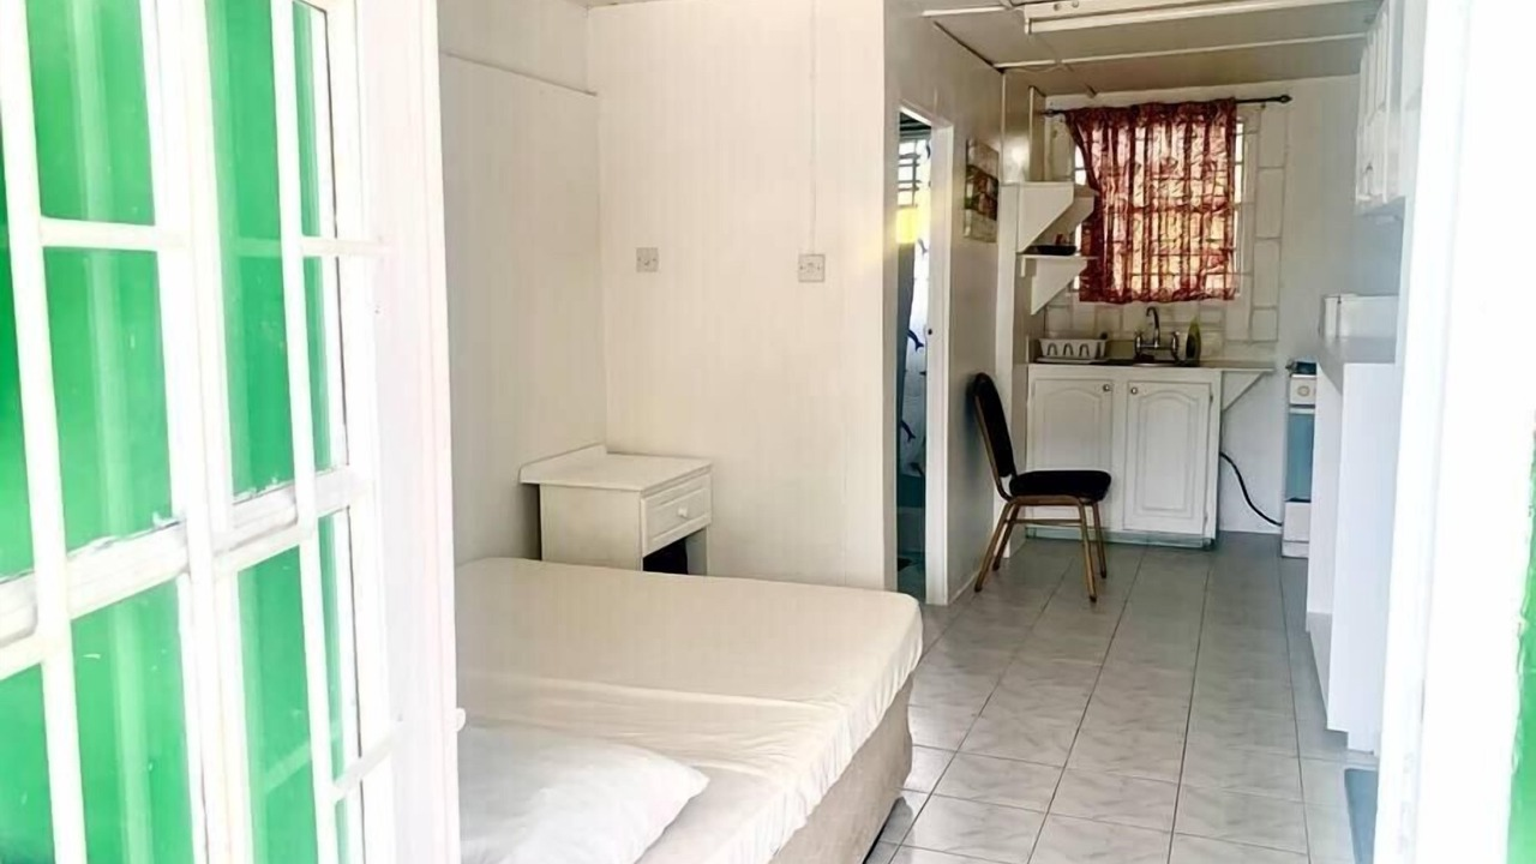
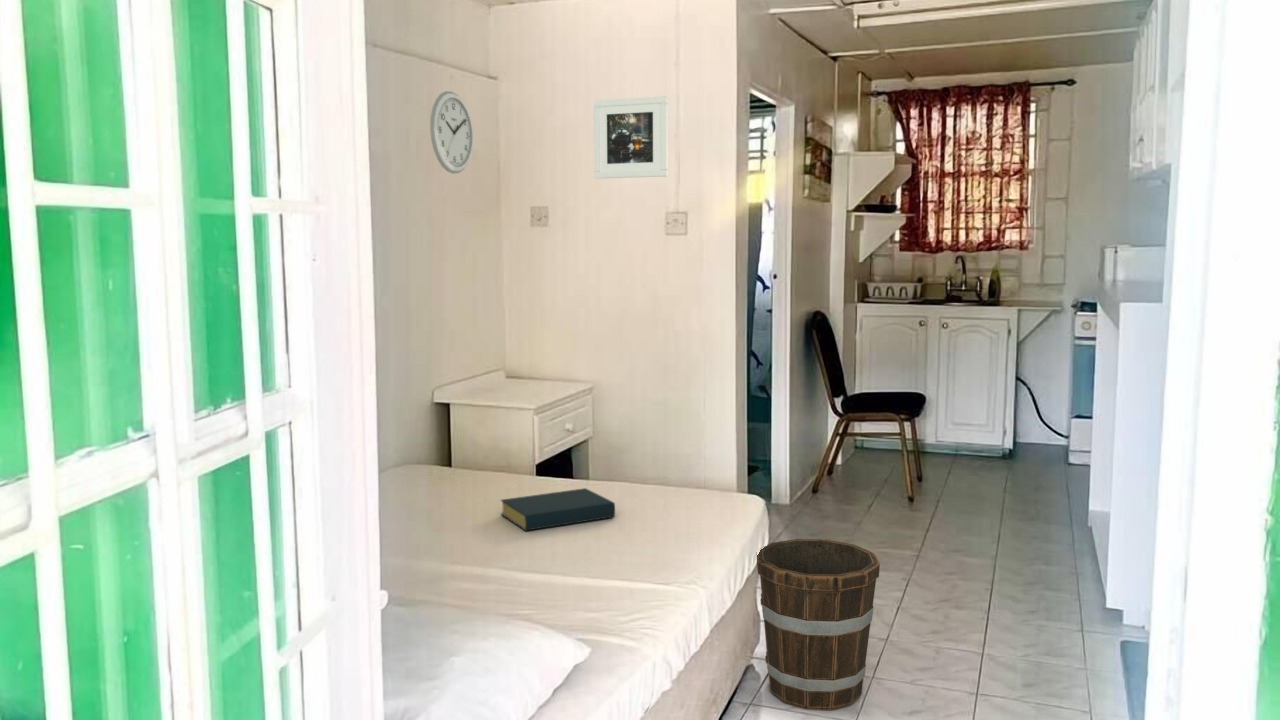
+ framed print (630, 138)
+ hardback book (557, 508)
+ bucket (815, 623)
+ wall clock (453, 132)
